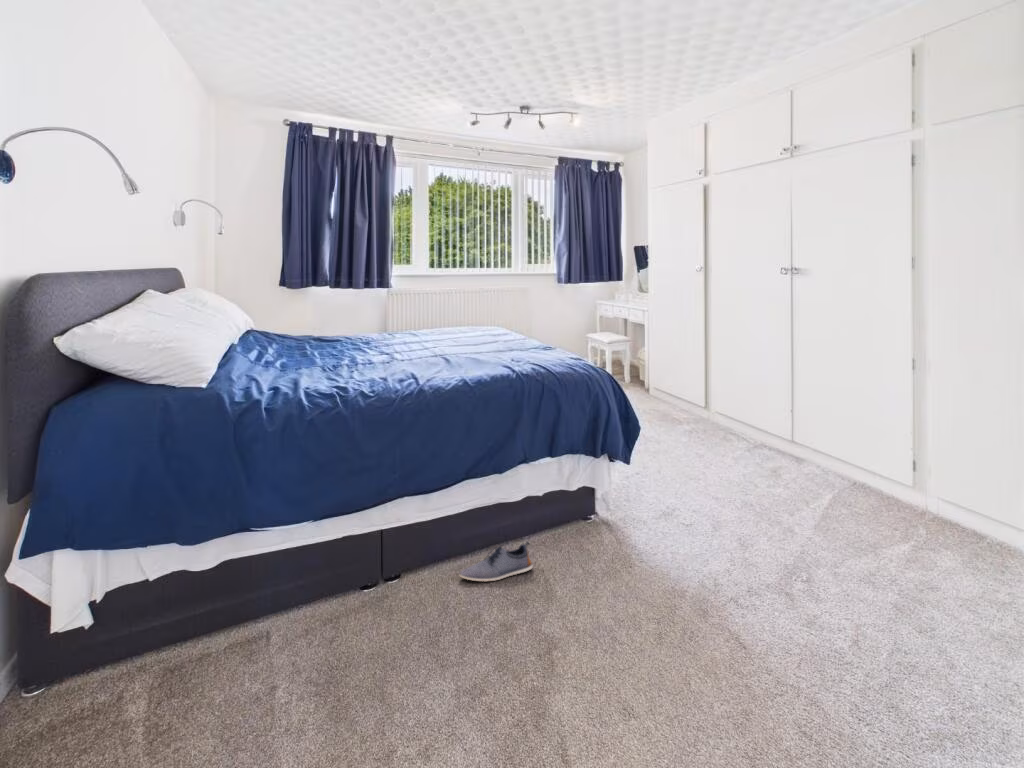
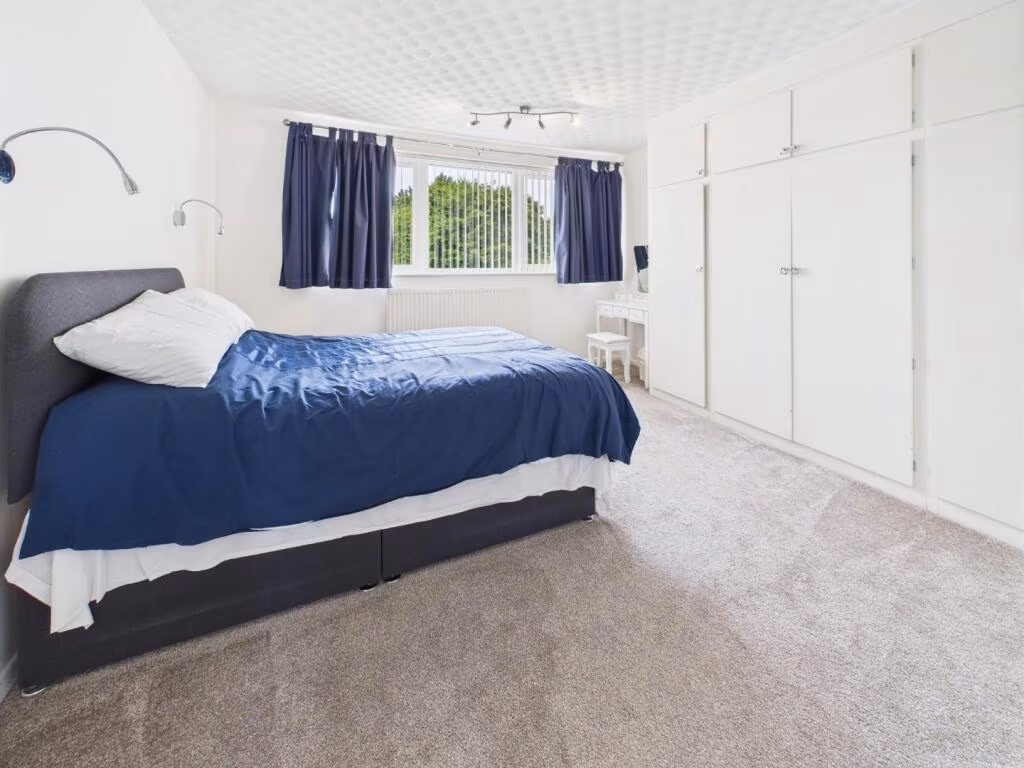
- shoe (497, 560)
